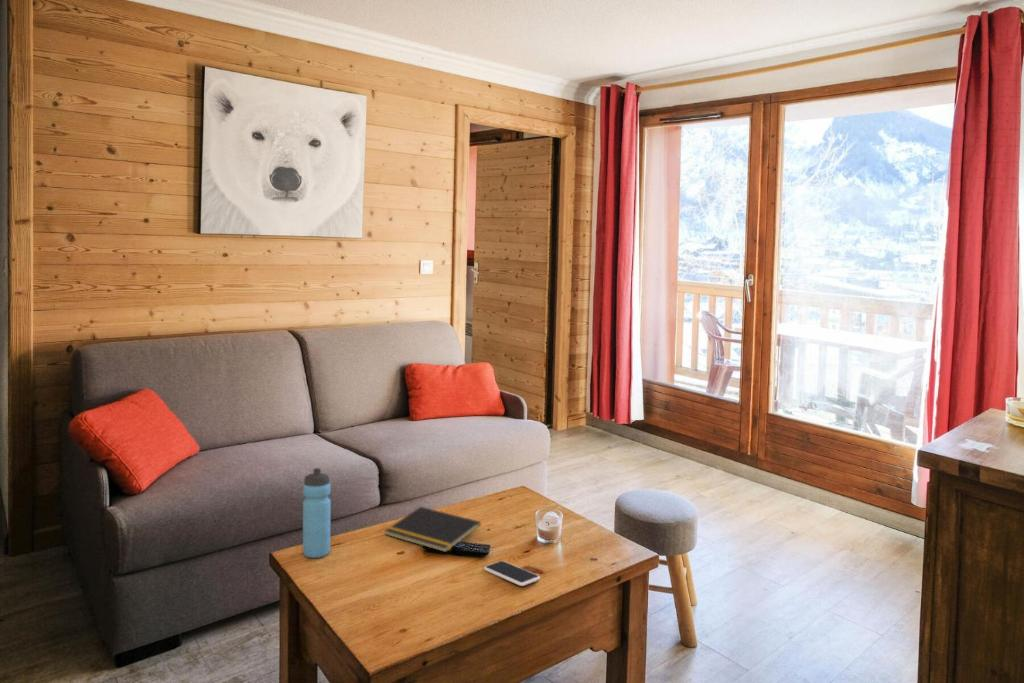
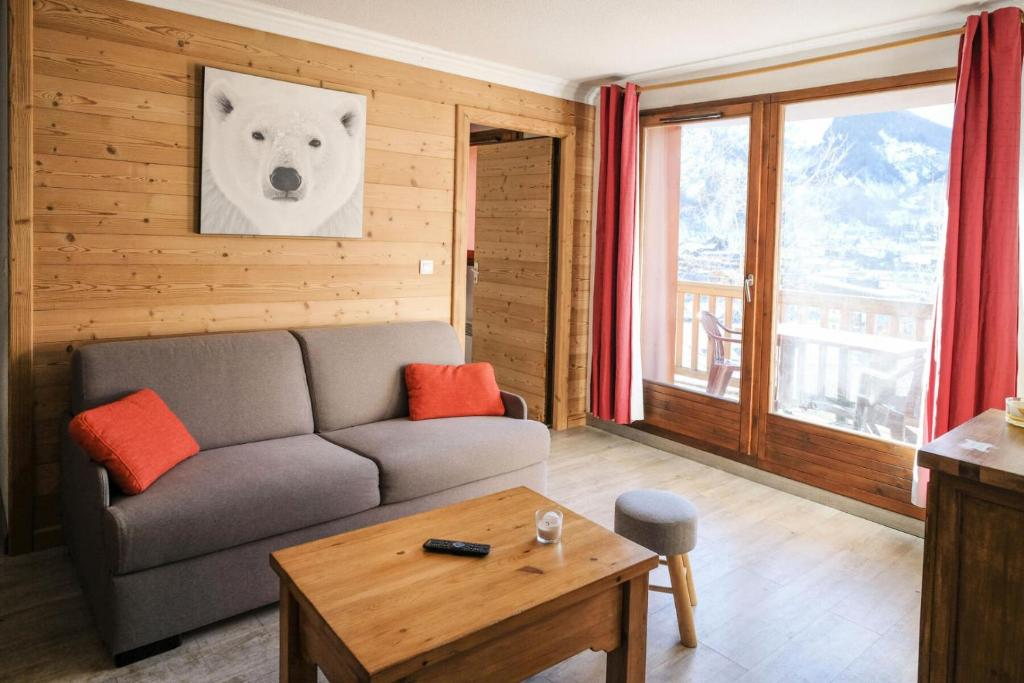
- notepad (432, 528)
- smartphone (511, 573)
- water bottle (316, 511)
